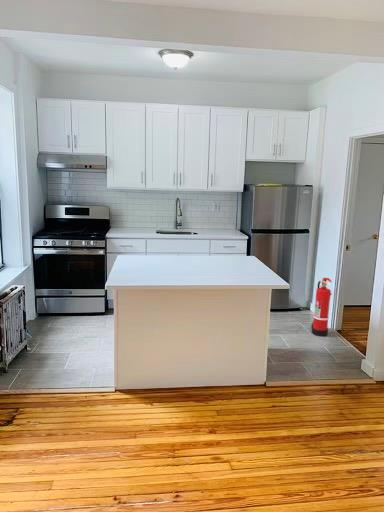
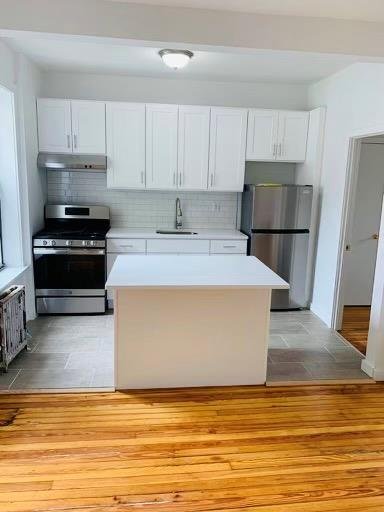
- fire extinguisher (321, 305)
